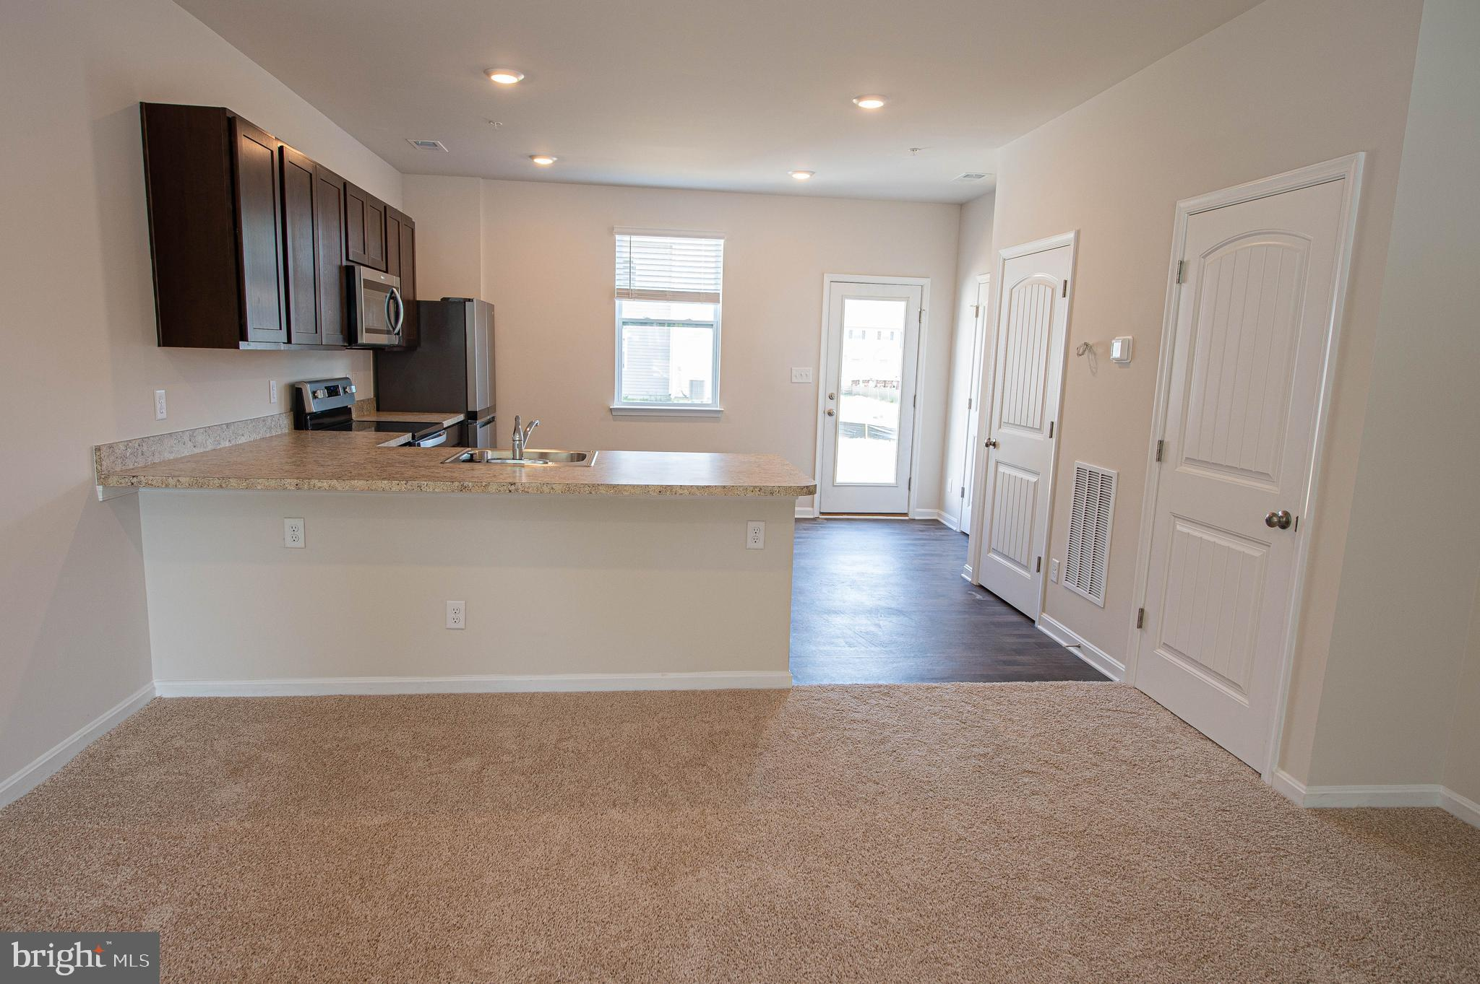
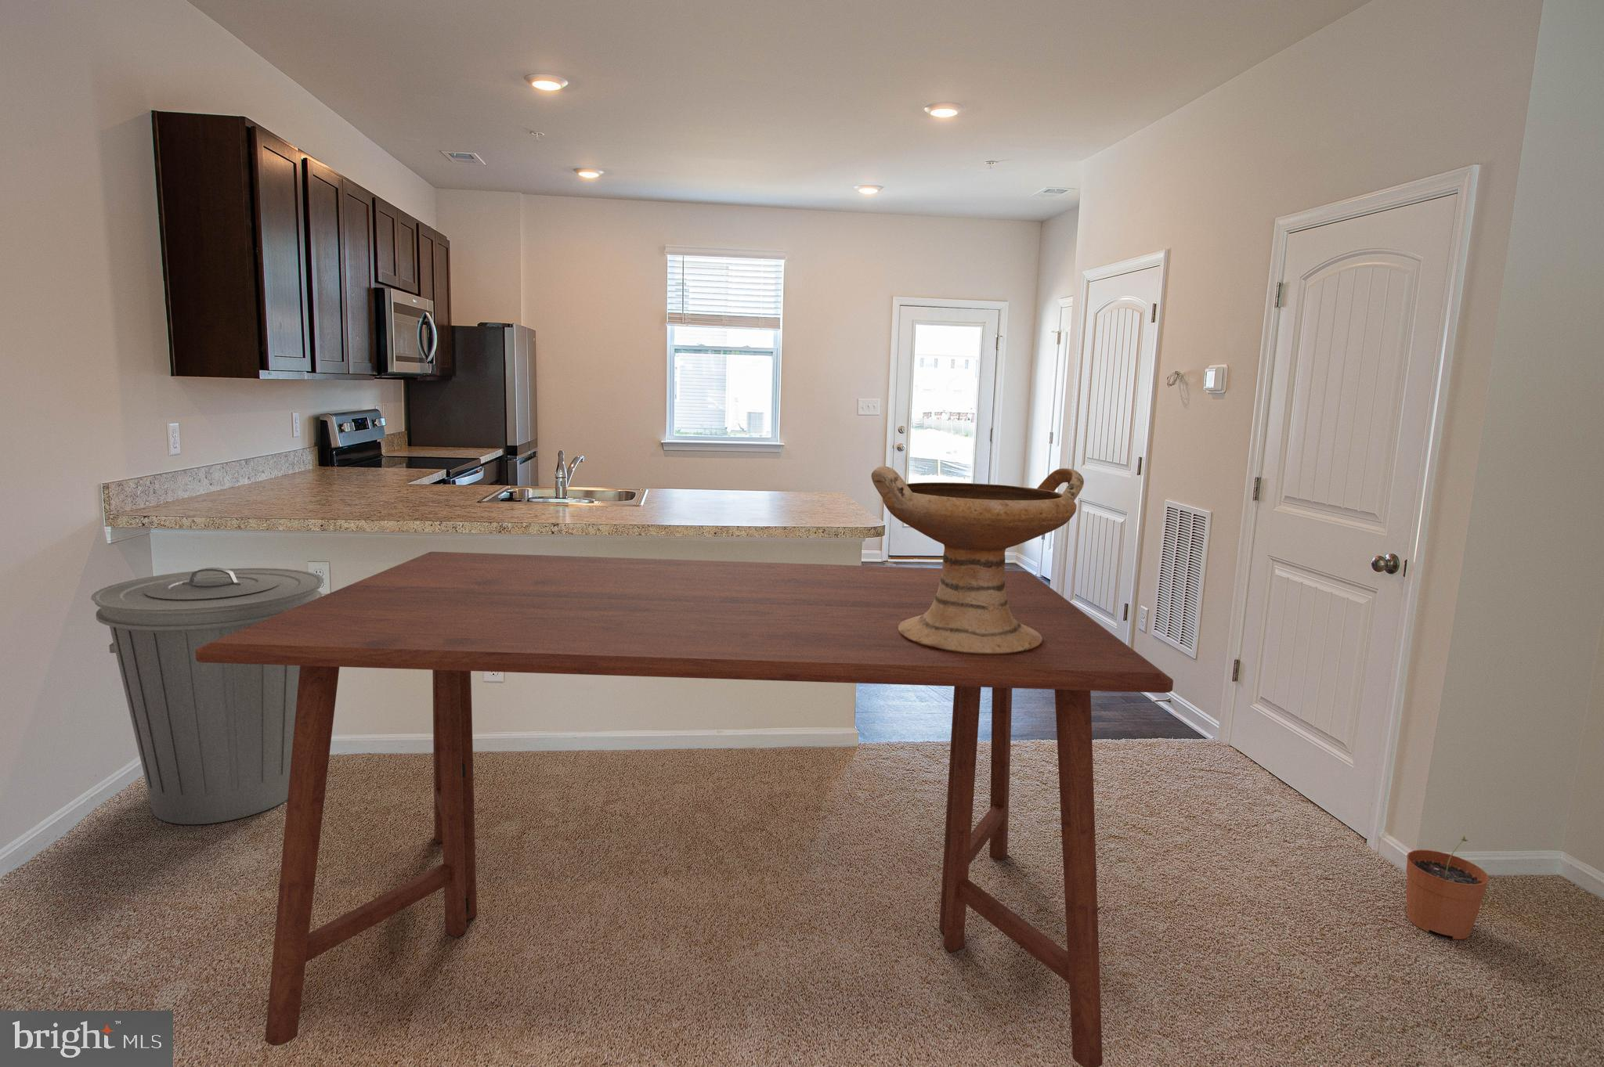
+ plant pot (1444, 881)
+ trash can (221, 684)
+ dining table (710, 678)
+ decorative bowl (974, 551)
